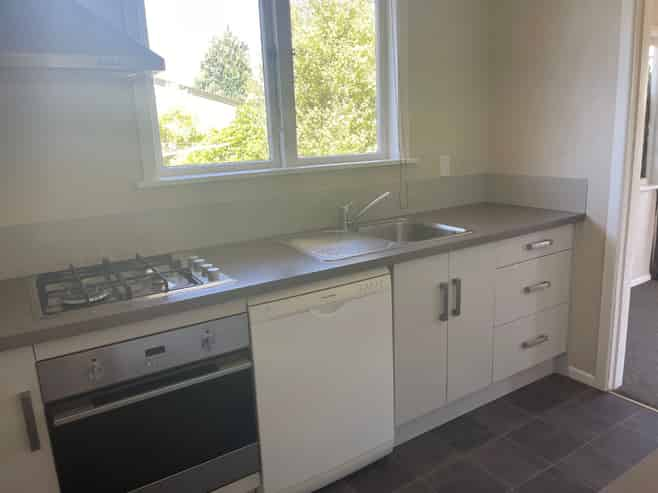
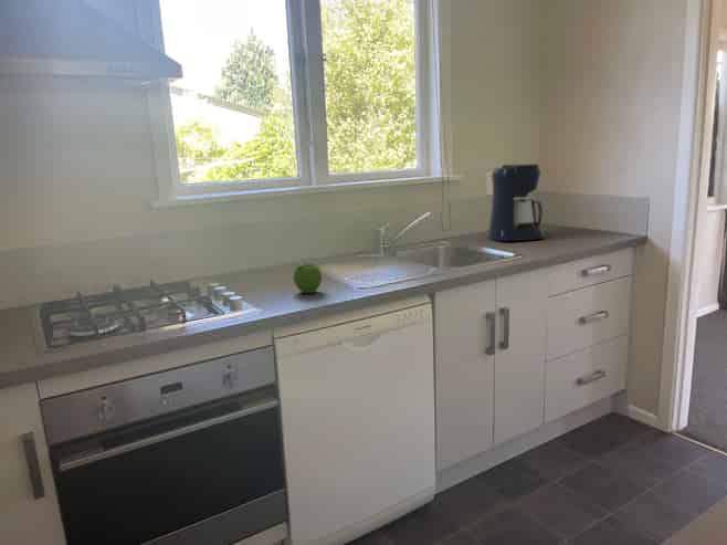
+ coffee maker (515, 201)
+ fruit (307, 276)
